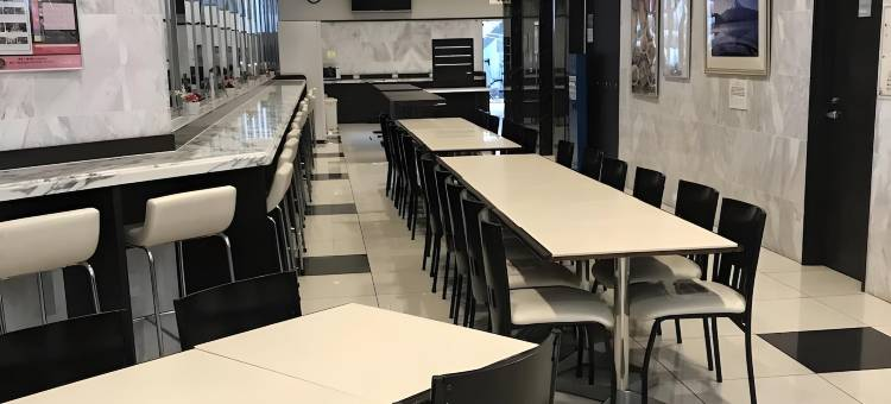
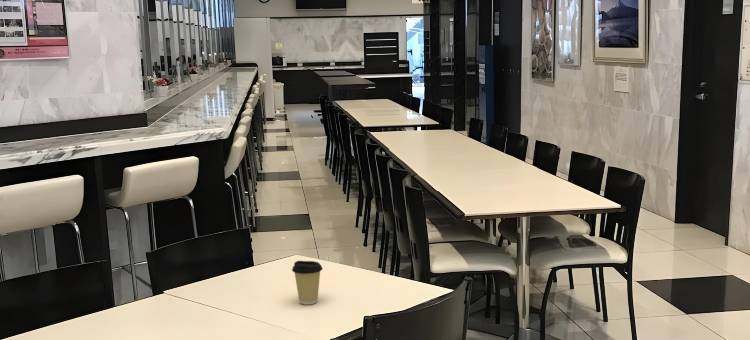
+ coffee cup (307, 282)
